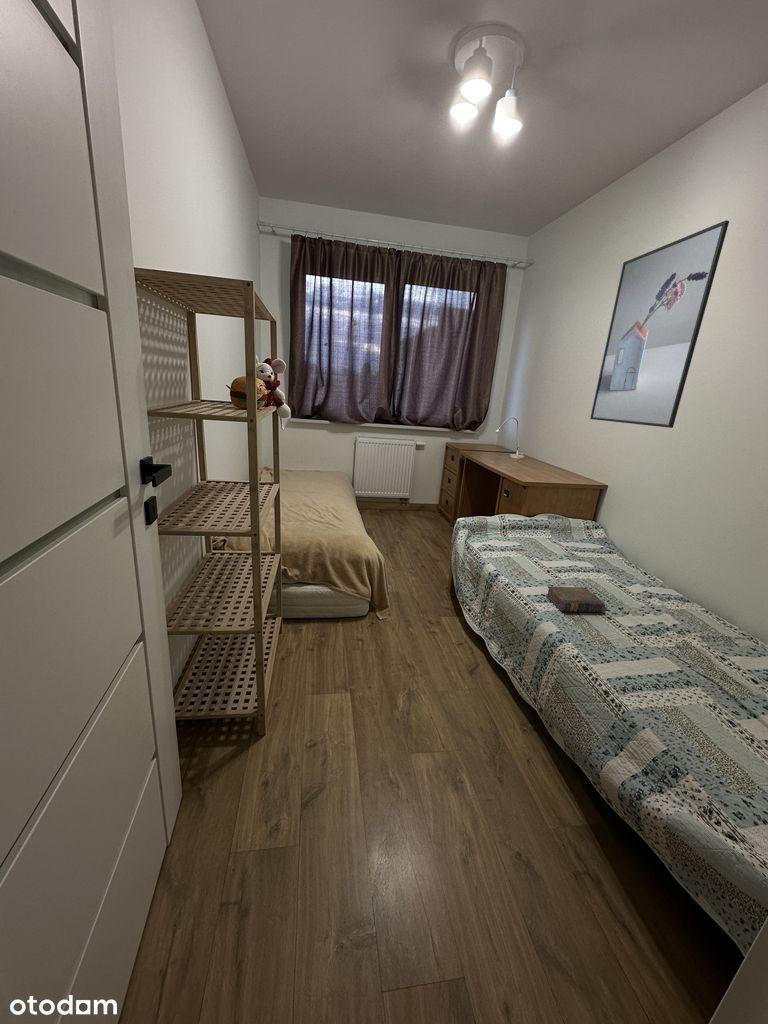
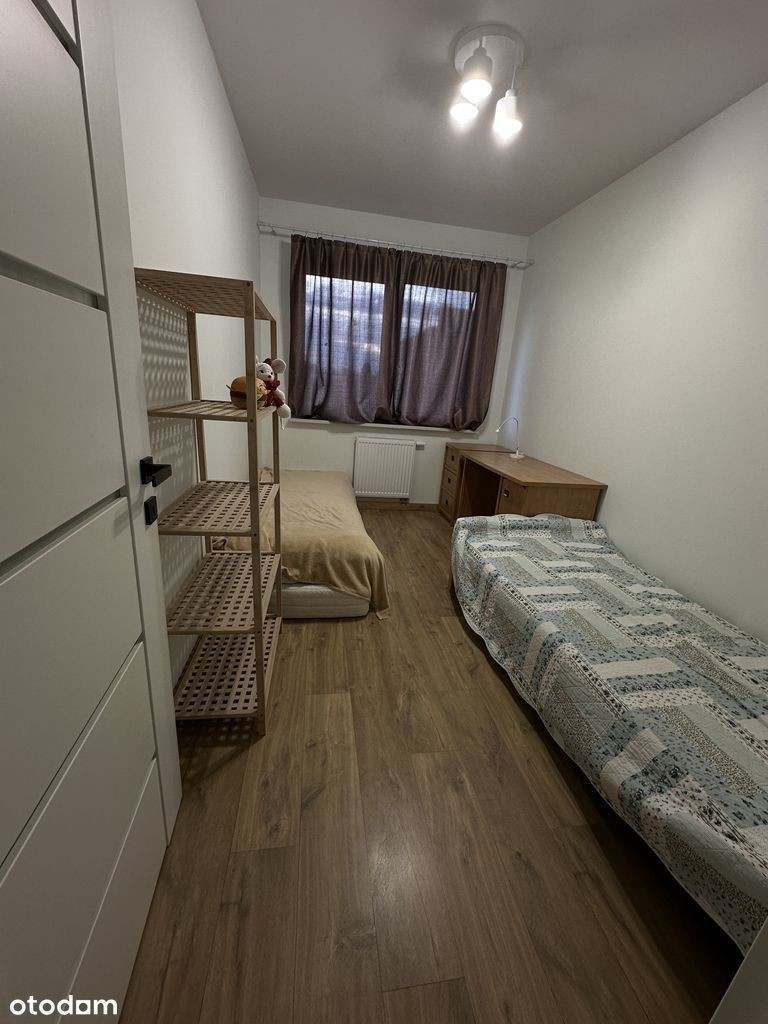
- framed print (646, 339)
- book (580, 599)
